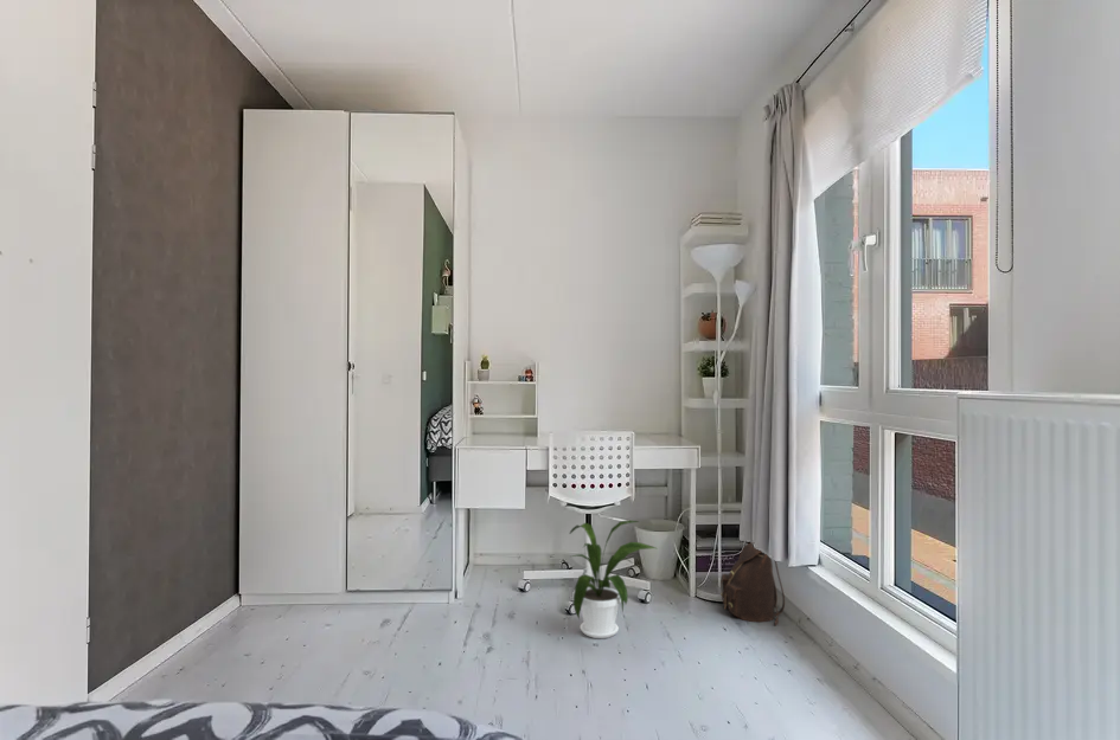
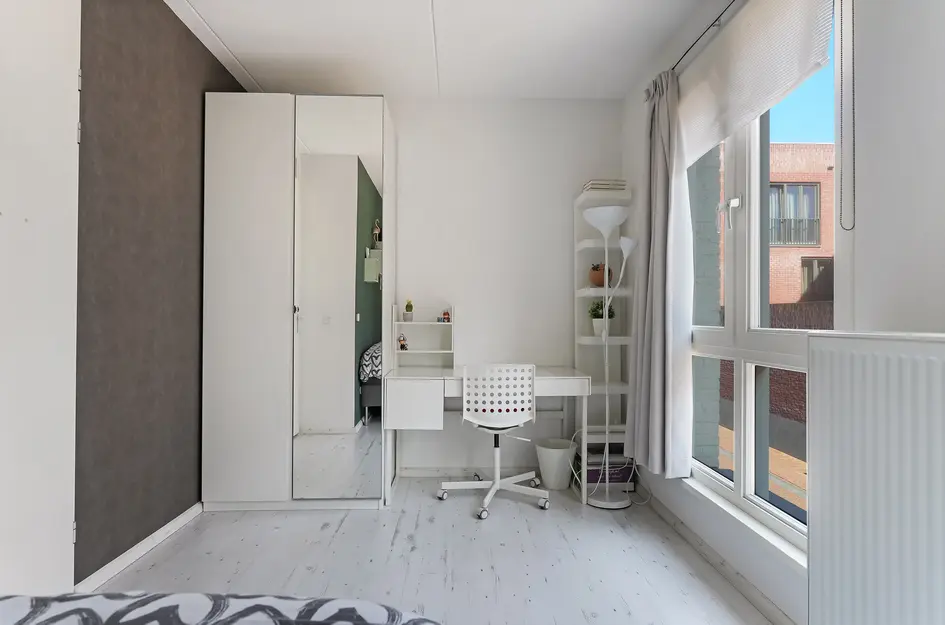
- house plant (604, 574)
- backpack (751, 575)
